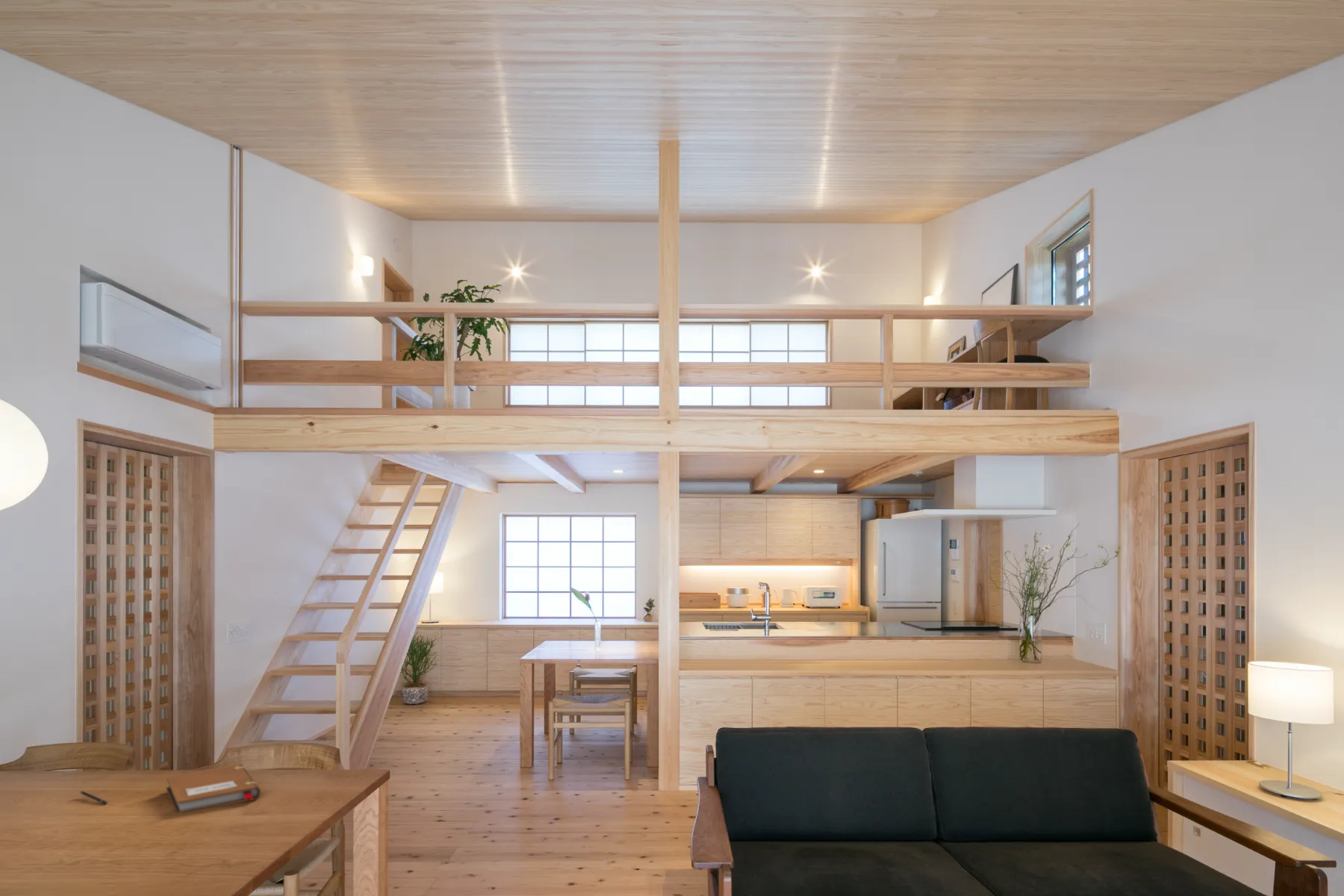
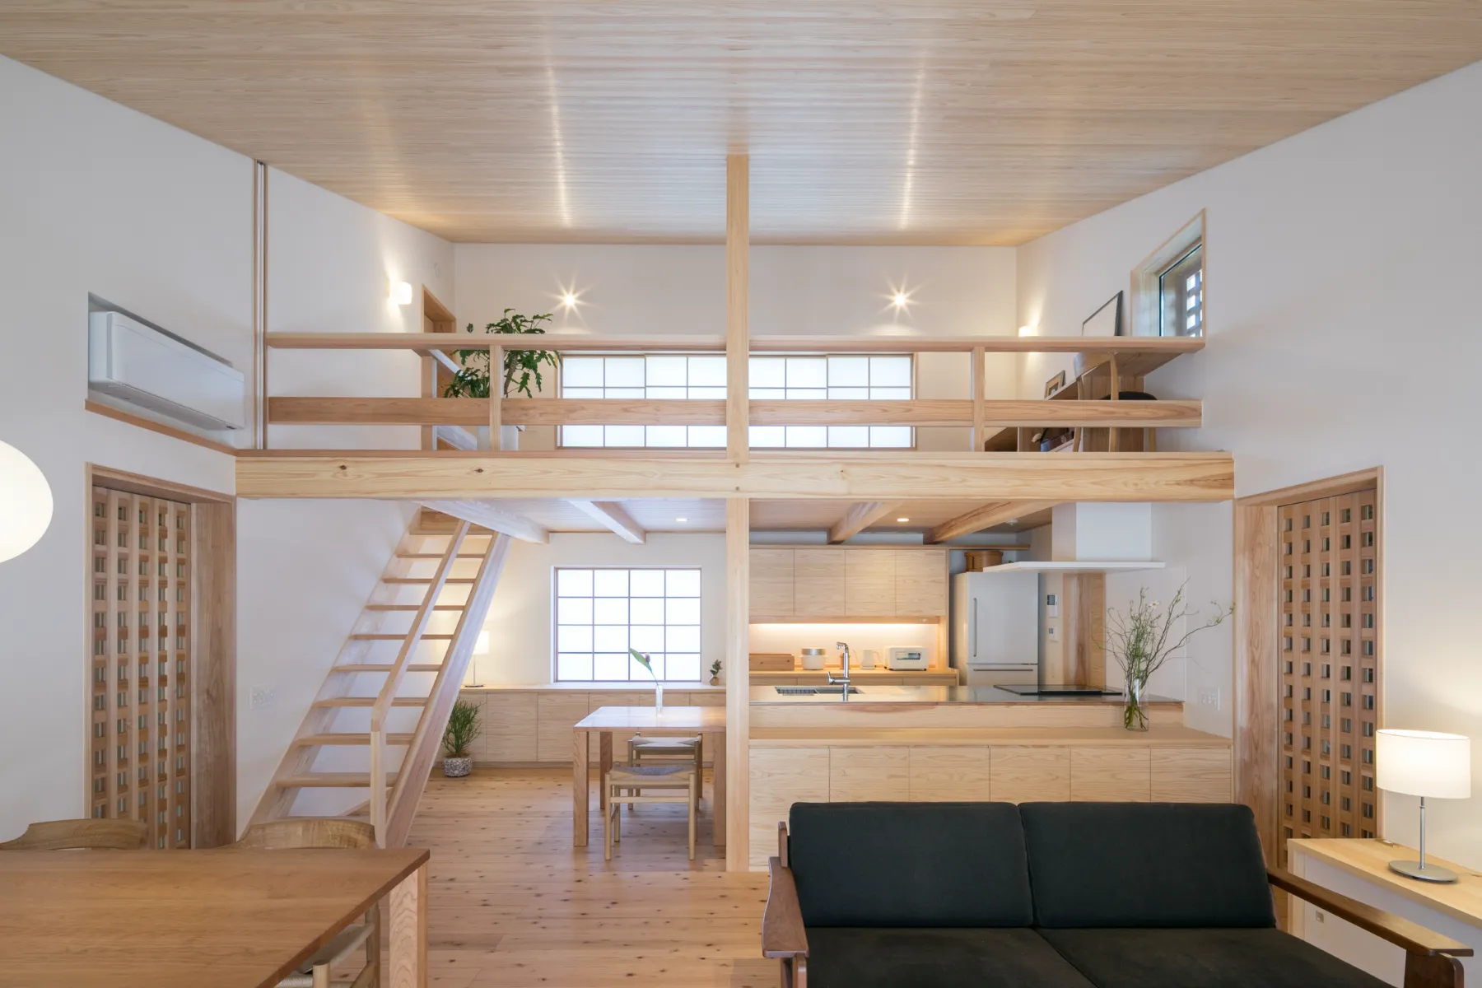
- notebook (213, 788)
- pen (94, 797)
